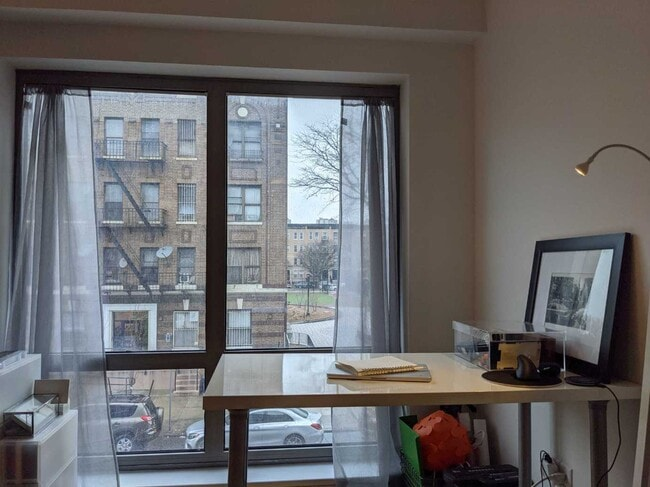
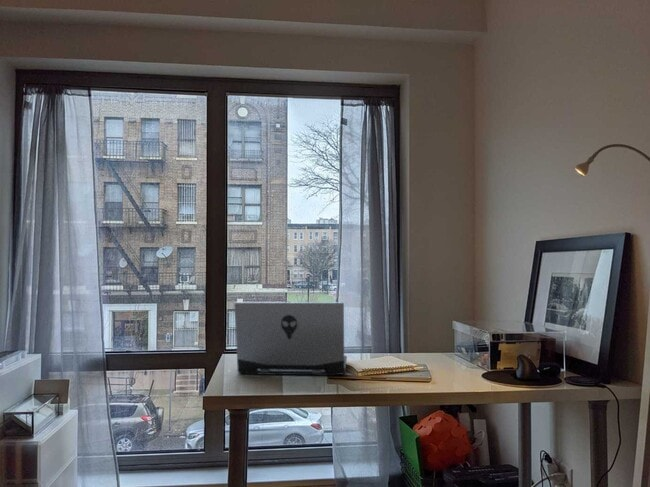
+ laptop (294, 333)
